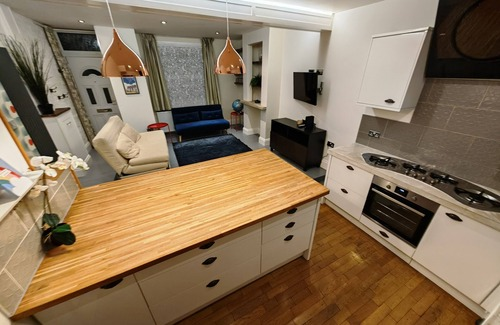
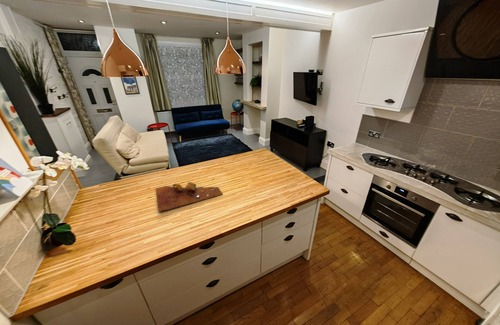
+ cutting board (187, 187)
